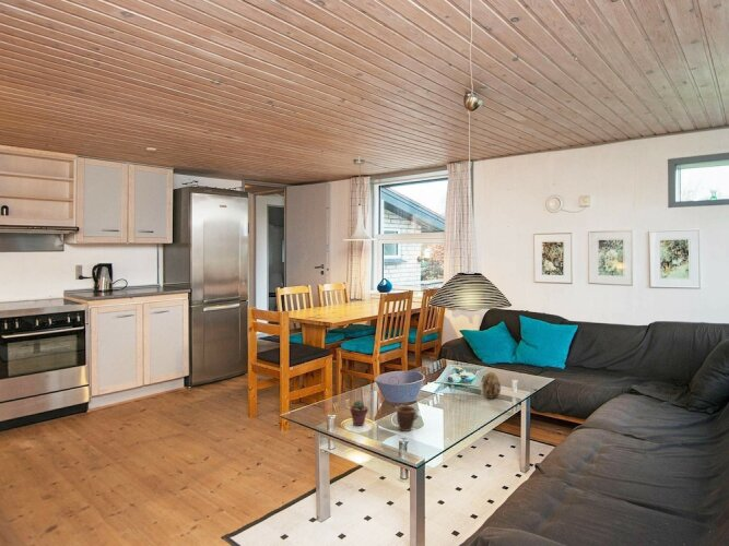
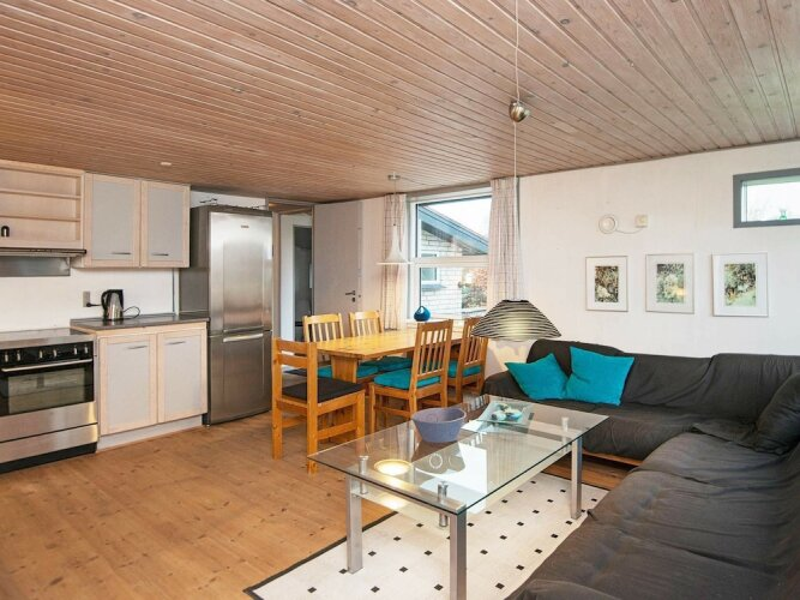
- decorative egg (491, 384)
- potted succulent (358, 412)
- mug (407, 418)
